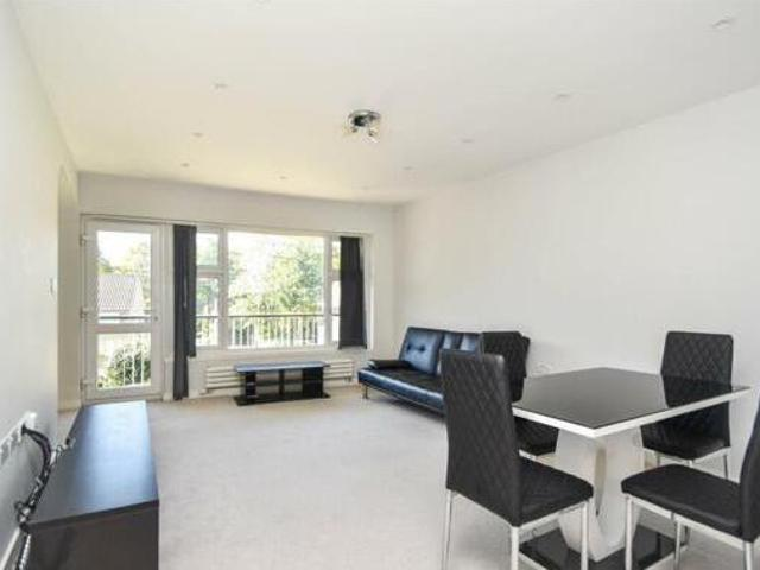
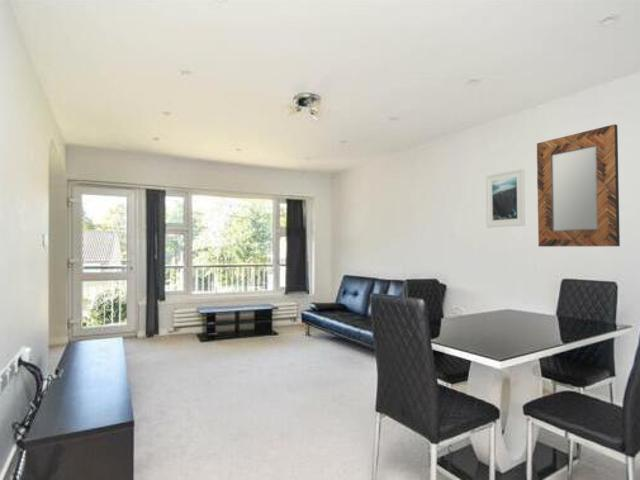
+ home mirror (574, 190)
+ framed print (504, 199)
